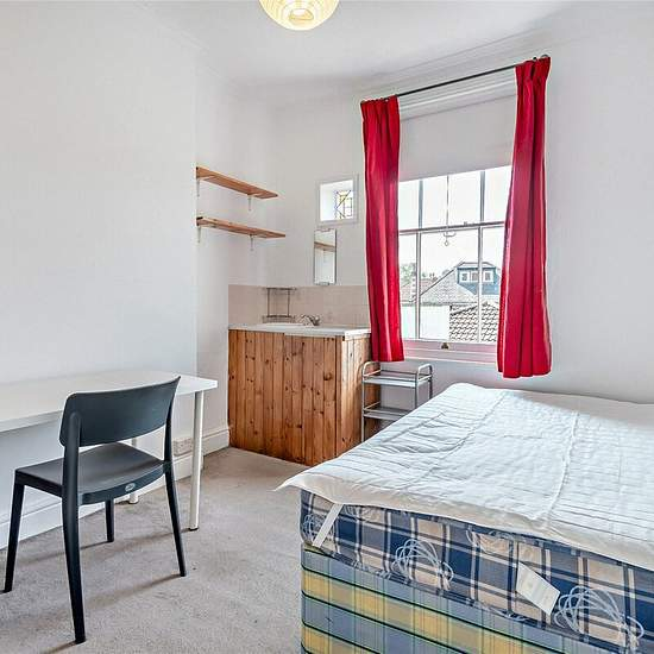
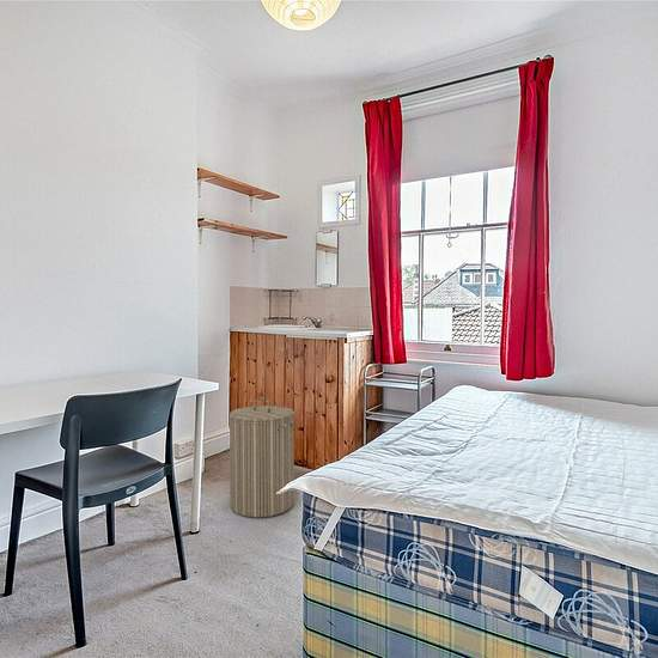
+ laundry hamper (262, 450)
